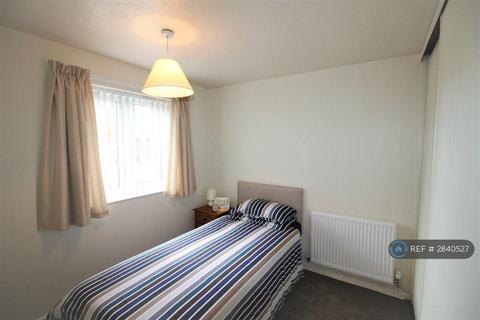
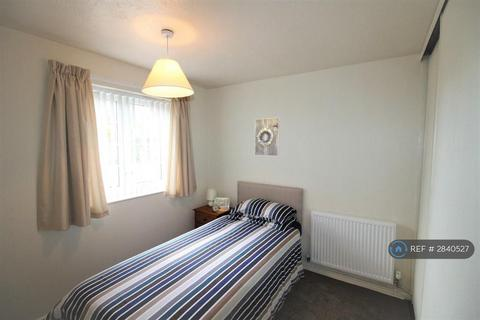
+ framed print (266, 137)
